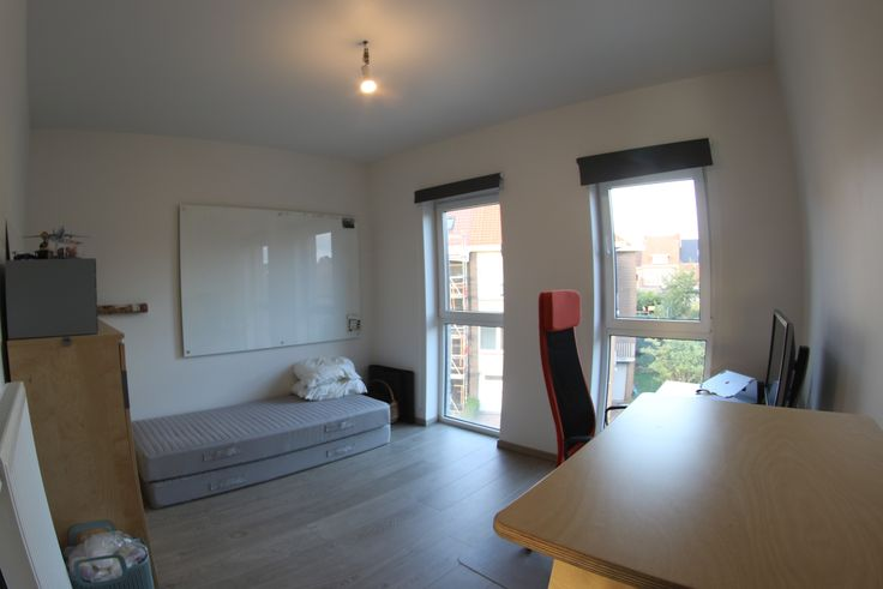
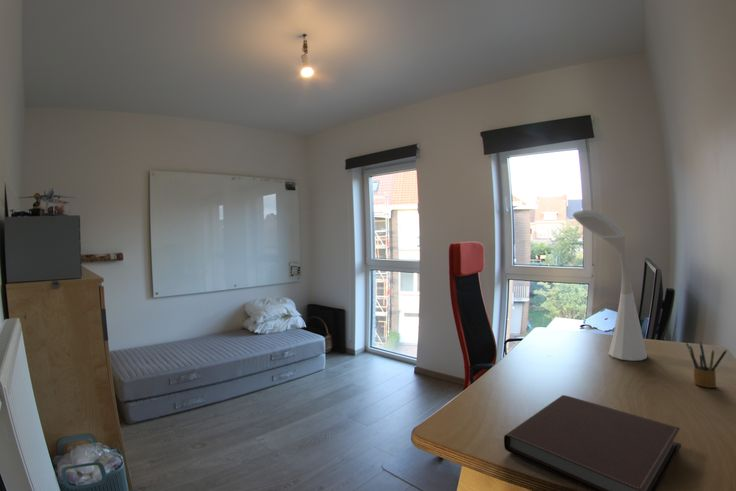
+ pencil box (705, 364)
+ notebook (592, 438)
+ desk lamp (621, 289)
